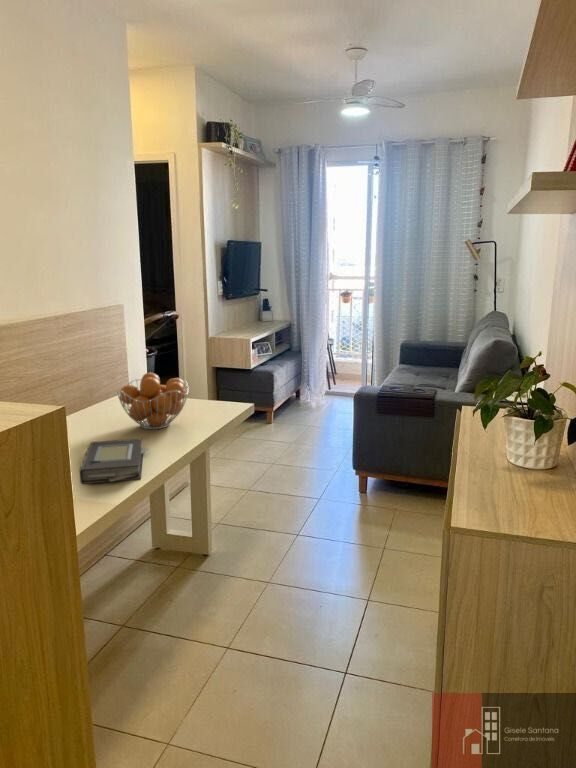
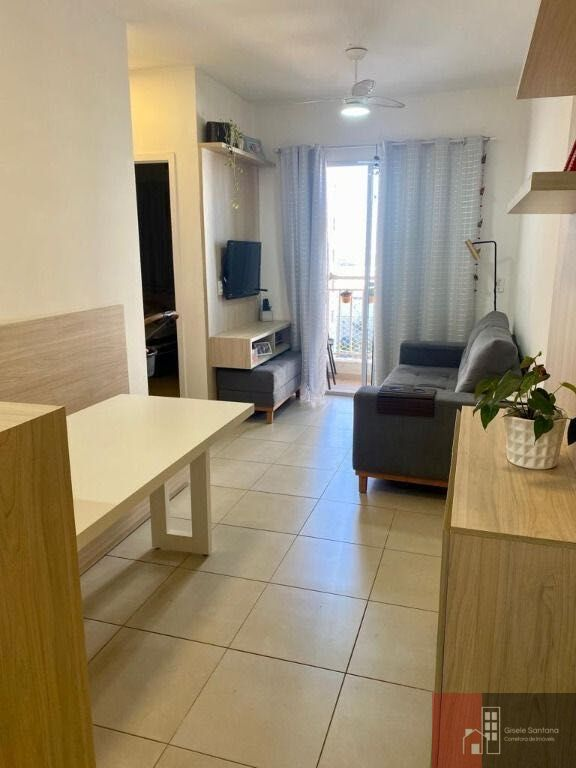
- fruit basket (153, 400)
- book (116, 459)
